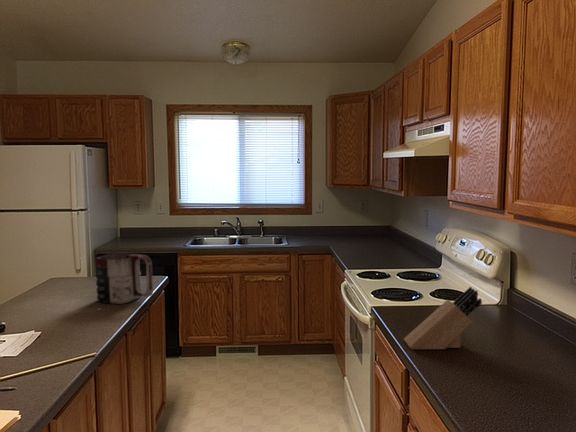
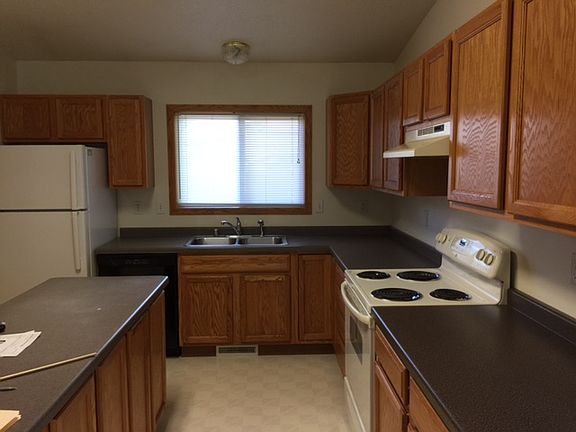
- mug (126, 277)
- knife block (443, 316)
